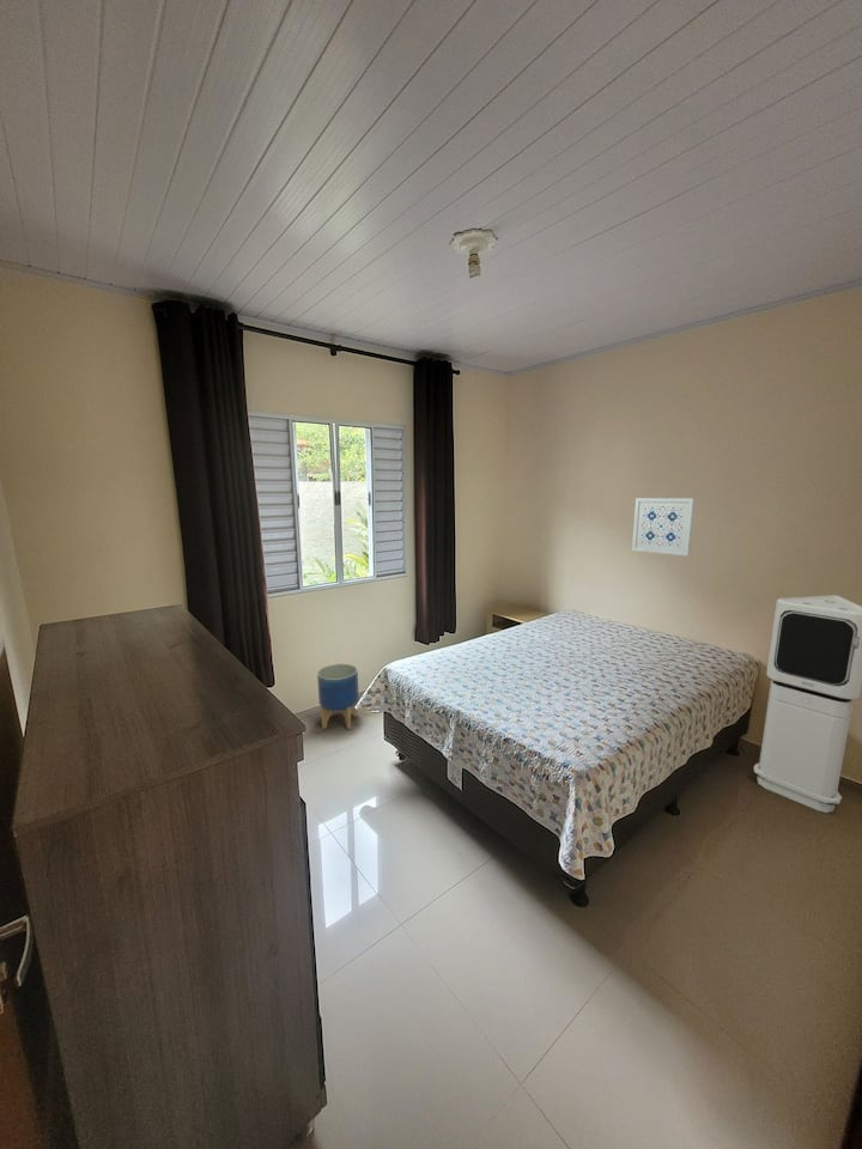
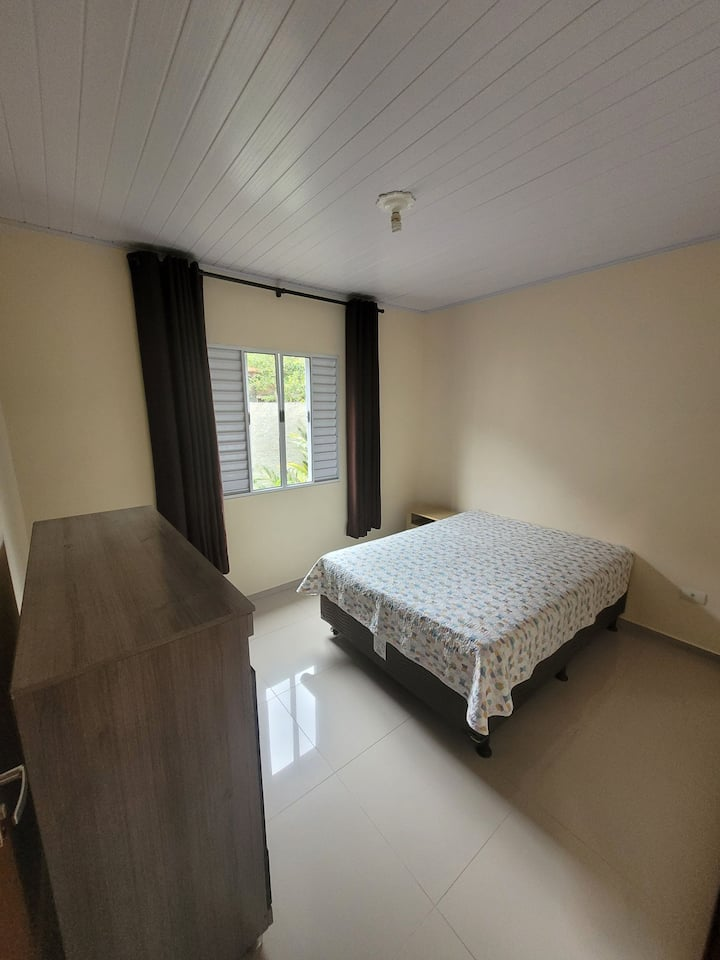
- planter (339, 697)
- air purifier (812, 697)
- wall art (661, 525)
